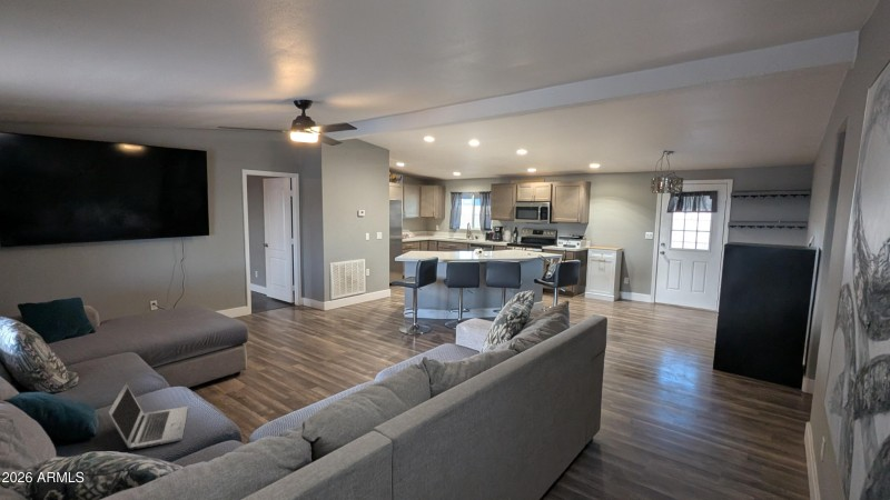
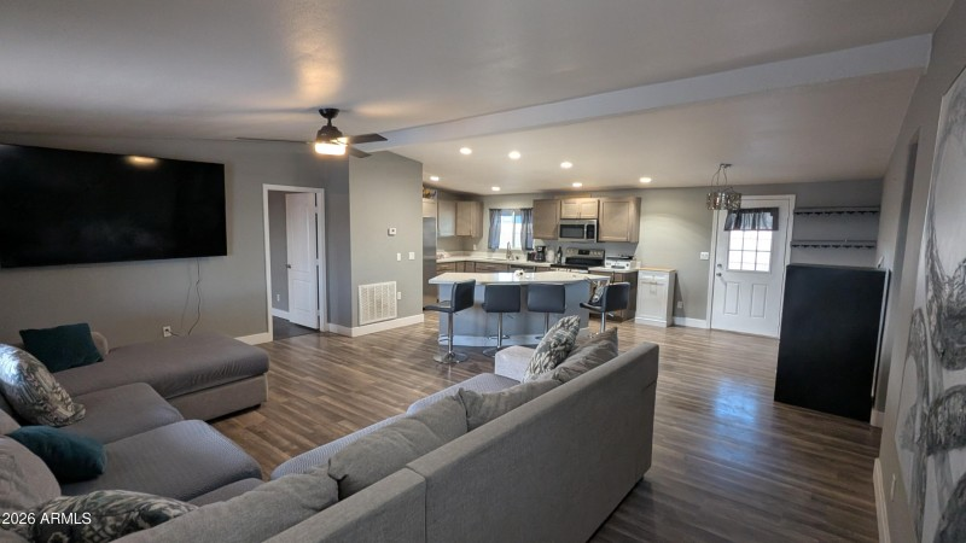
- laptop (154, 411)
